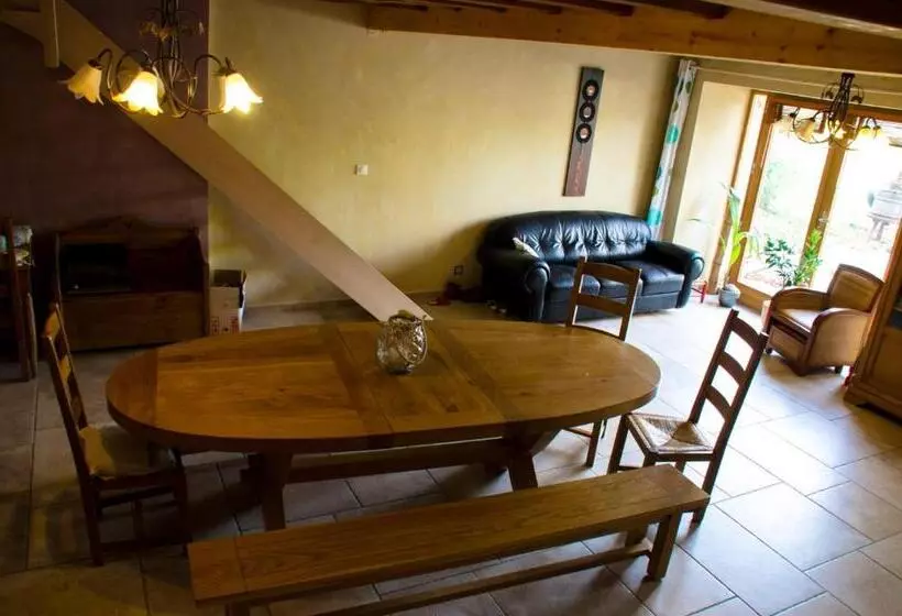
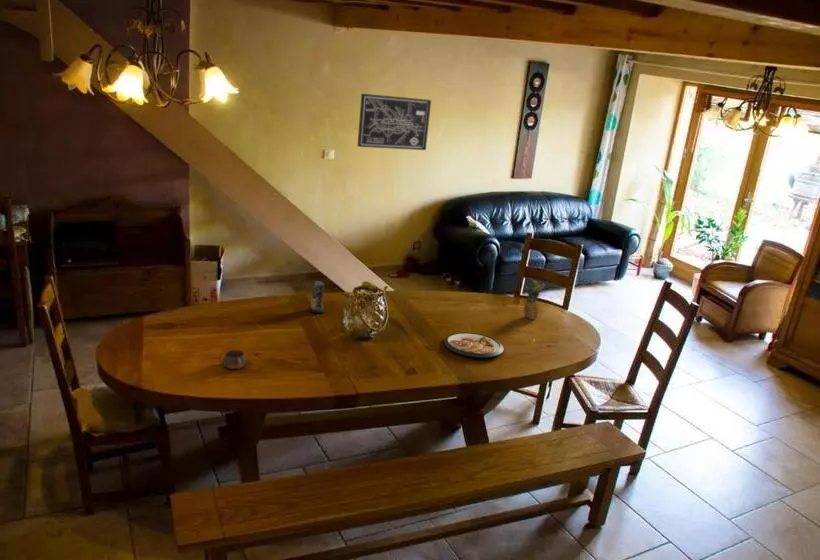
+ wall art (394, 122)
+ cup (234, 360)
+ fruit (534, 299)
+ candle (317, 296)
+ dish (473, 343)
